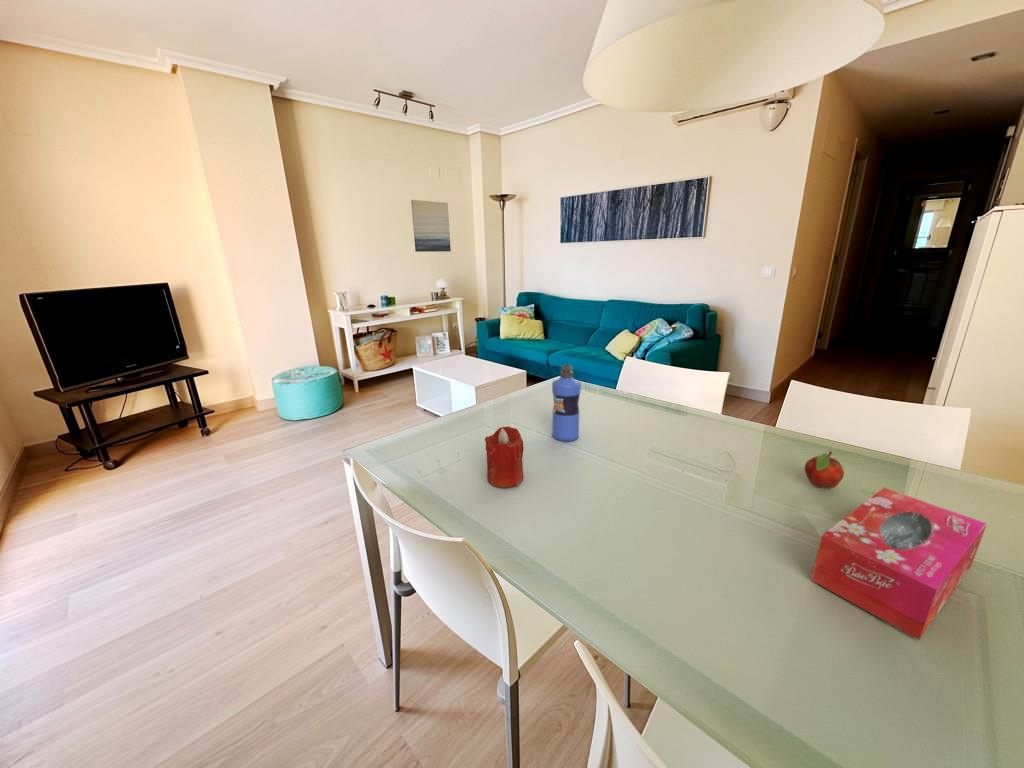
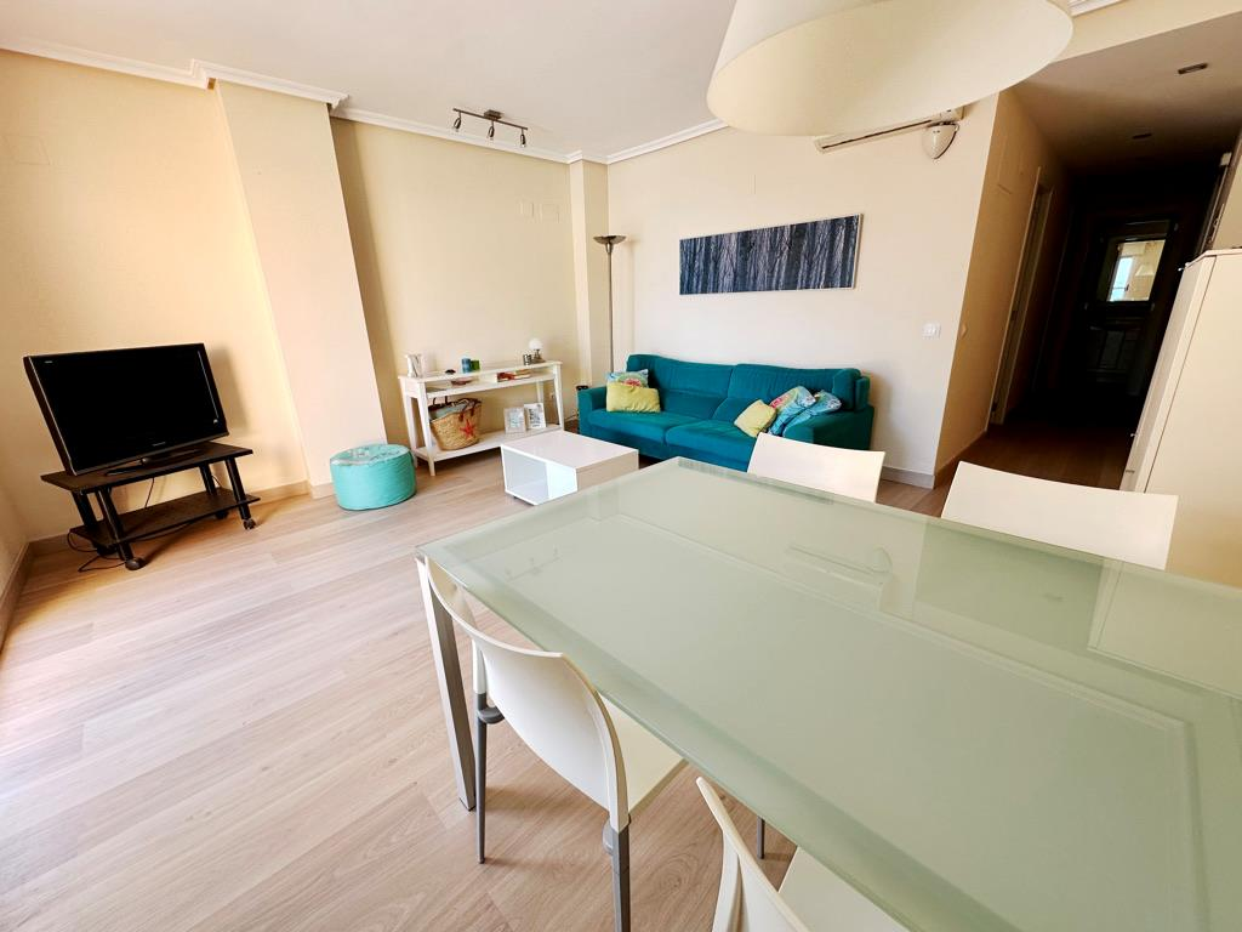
- candle (504, 454)
- wall art (431, 226)
- fruit (823, 469)
- tissue box (898, 551)
- water bottle (566, 401)
